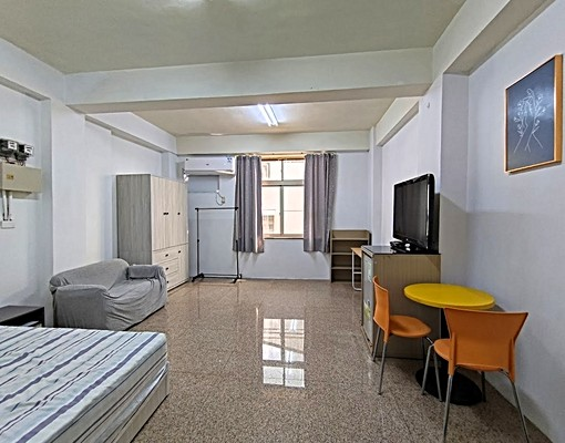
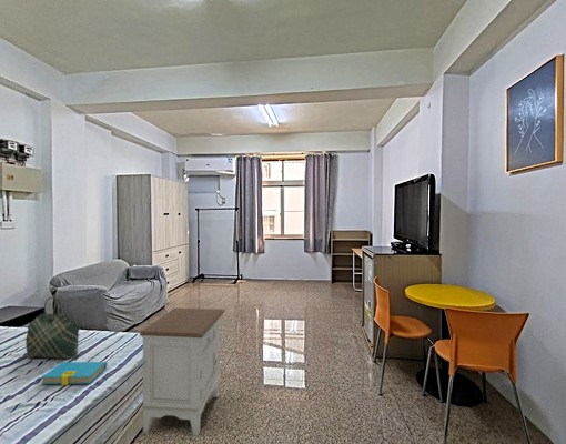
+ book (75, 372)
+ nightstand (186, 365)
+ tote bag (53, 326)
